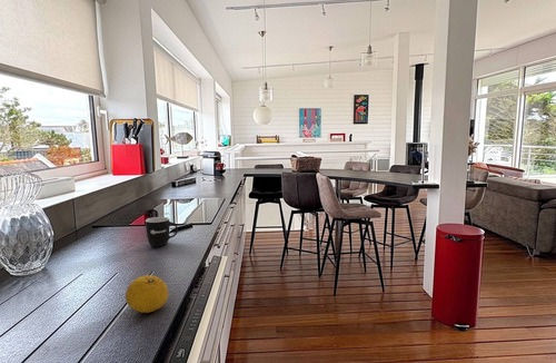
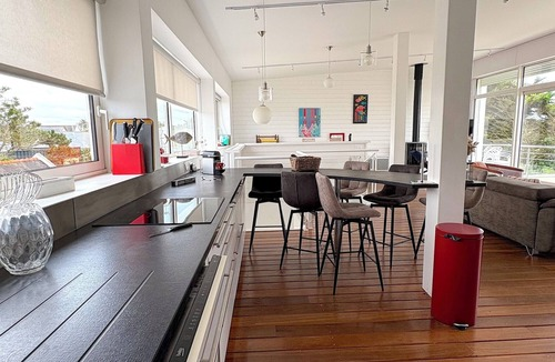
- fruit (147, 293)
- mug (161, 230)
